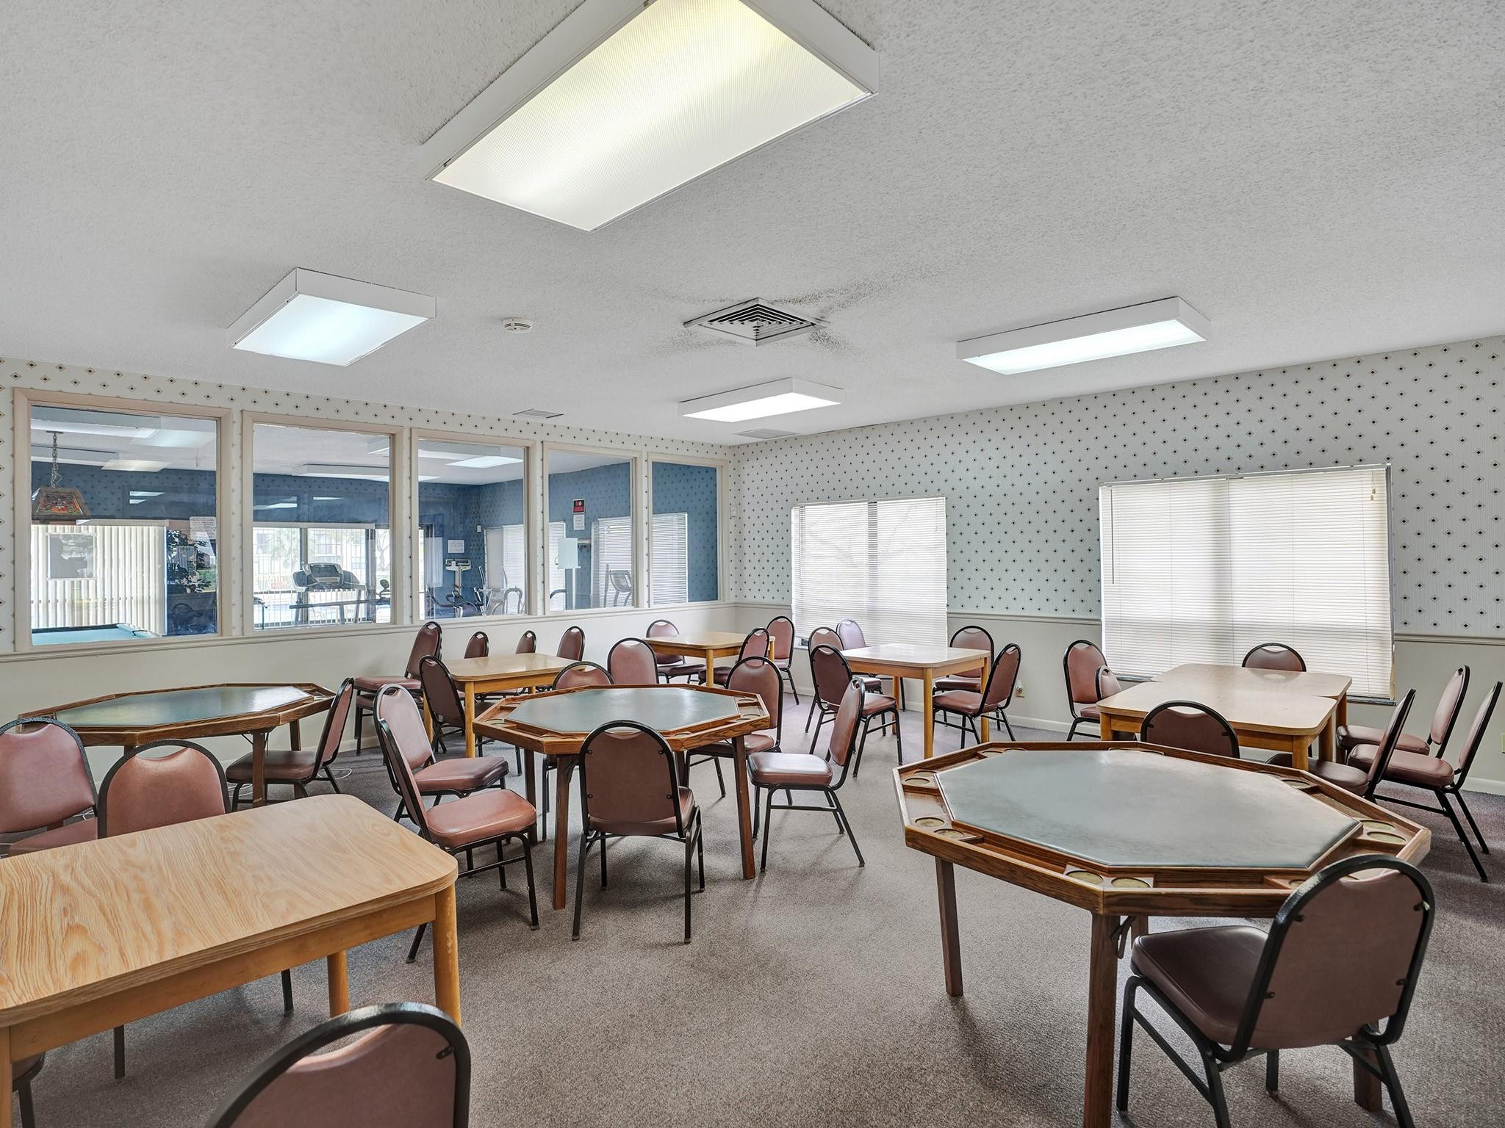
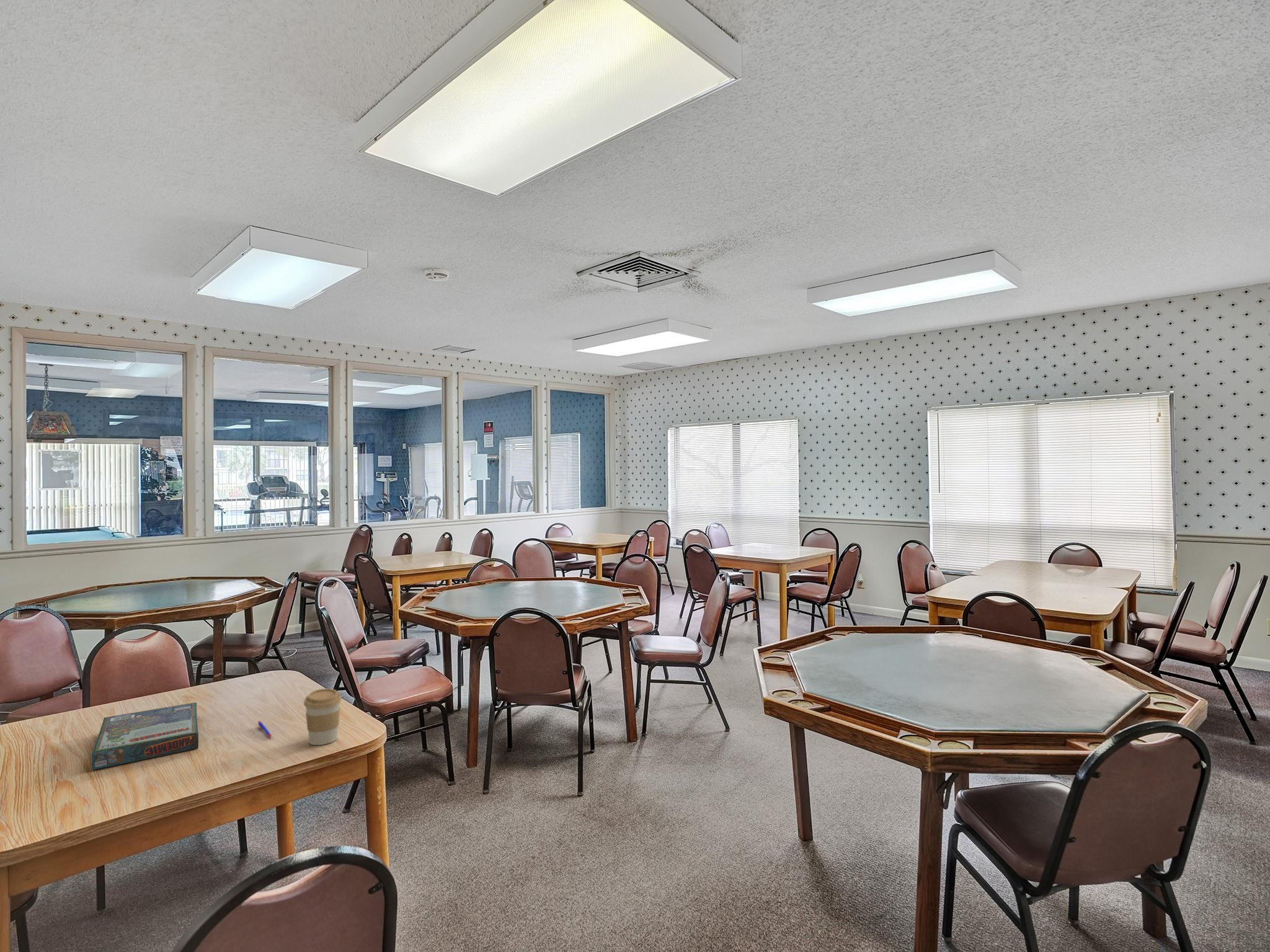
+ board game (149, 732)
+ coffee cup (323, 716)
+ pen (265, 729)
